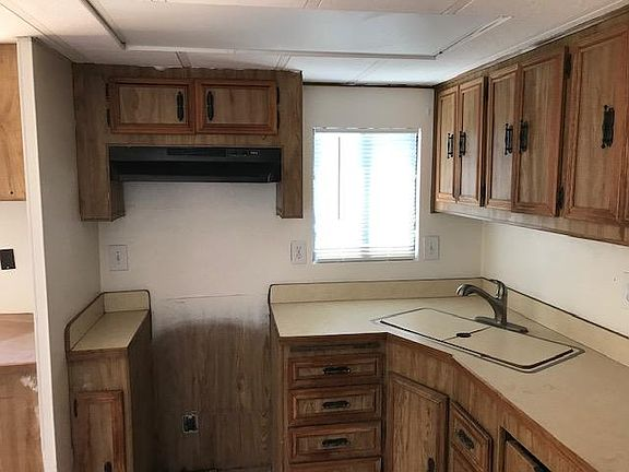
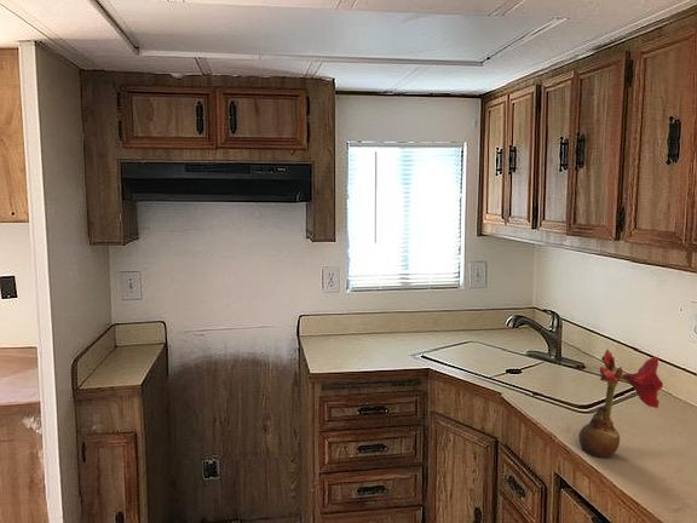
+ flower (612, 400)
